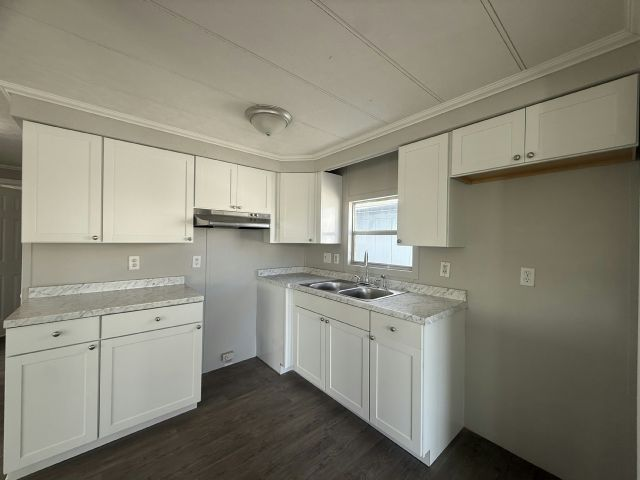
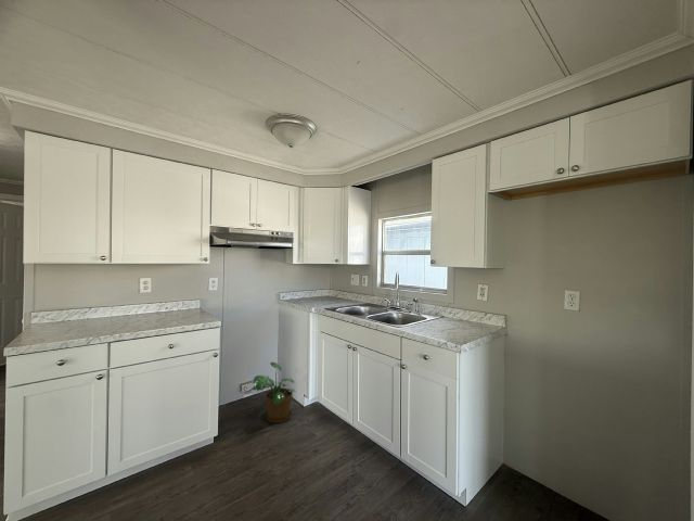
+ potted plant (270, 393)
